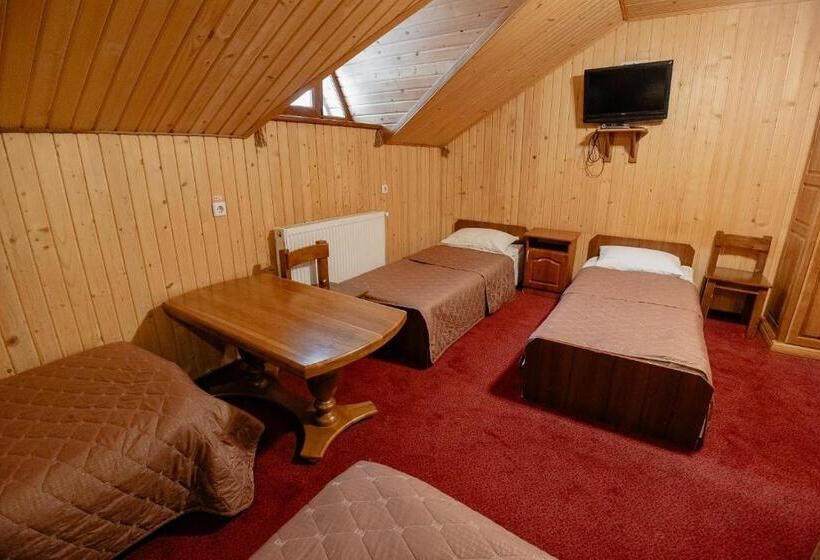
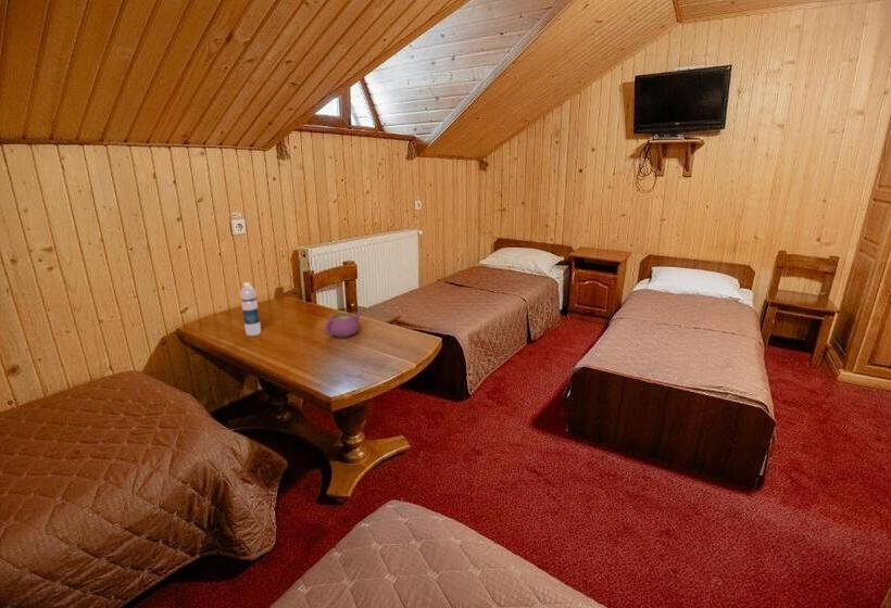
+ teapot (343, 325)
+ water bottle (250, 308)
